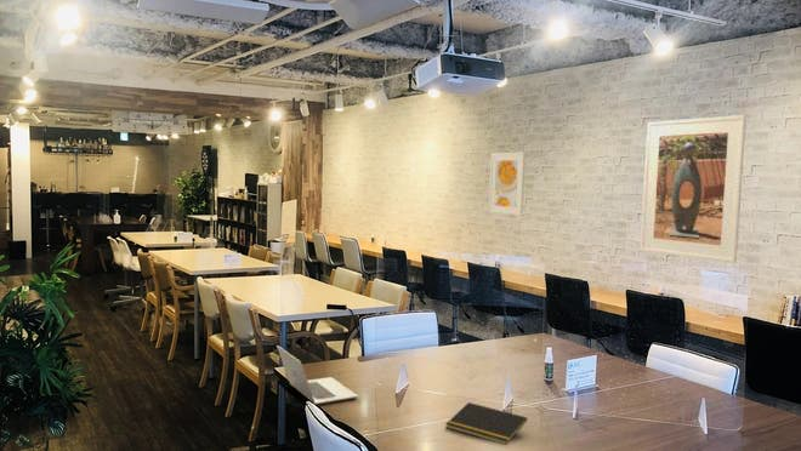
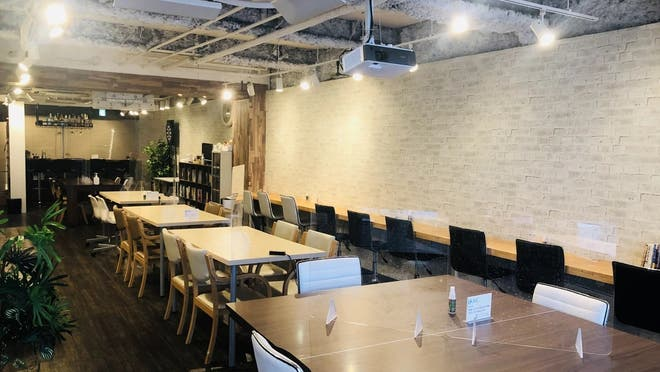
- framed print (506, 183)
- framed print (688, 188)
- laptop (319, 378)
- notepad (485, 422)
